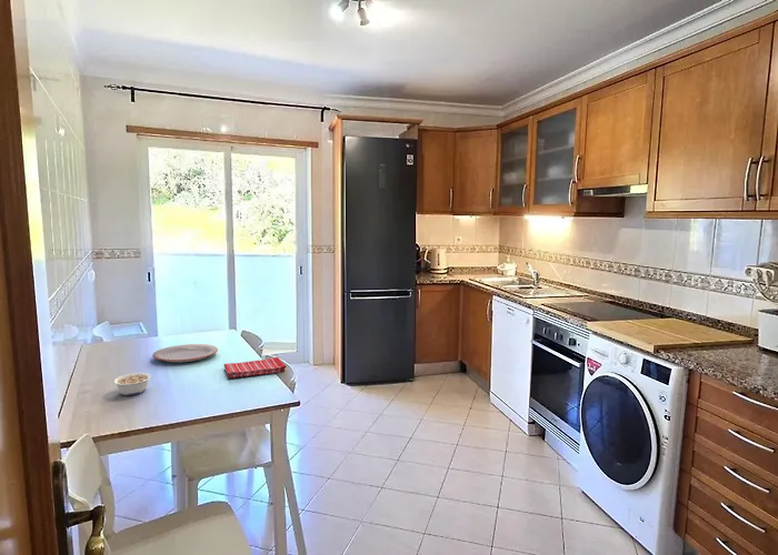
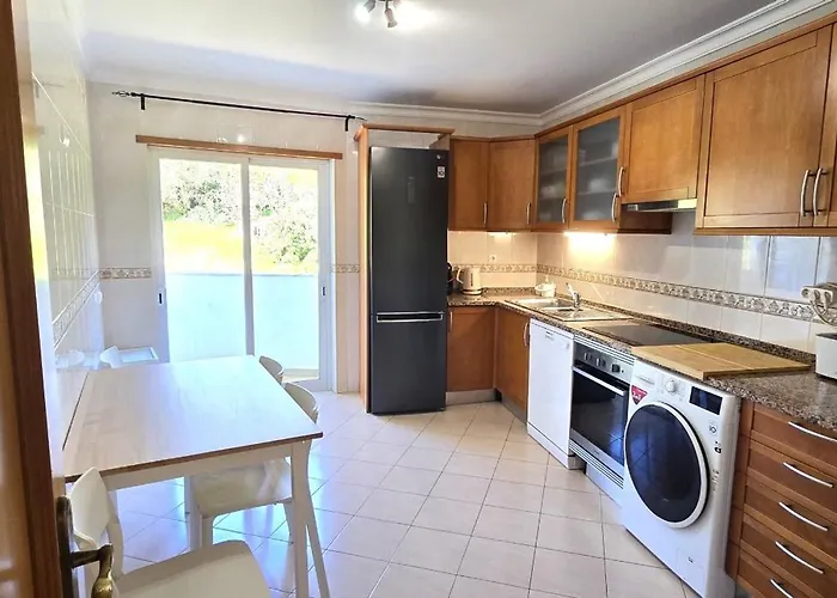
- dish towel (255, 366)
- plate (186, 353)
- legume (132, 383)
